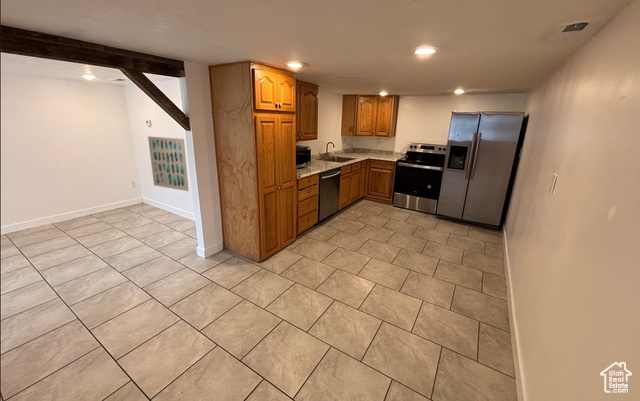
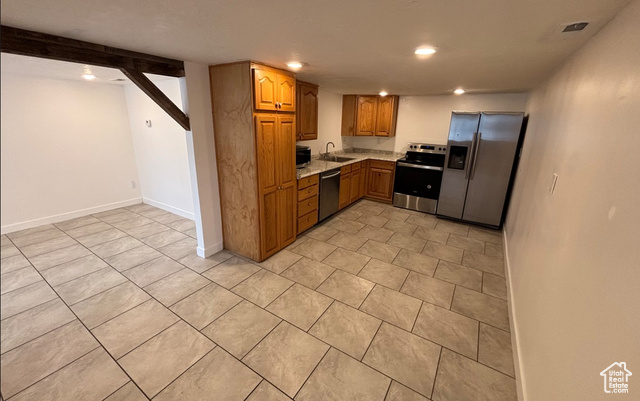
- wall art (168, 163)
